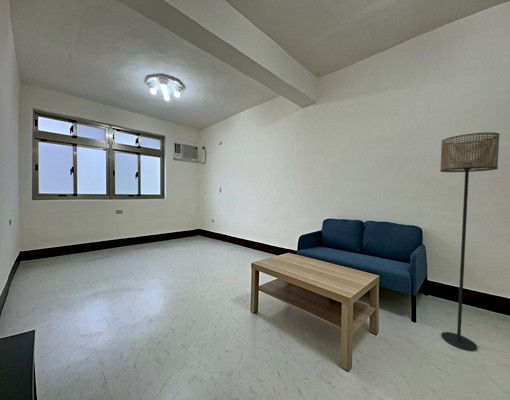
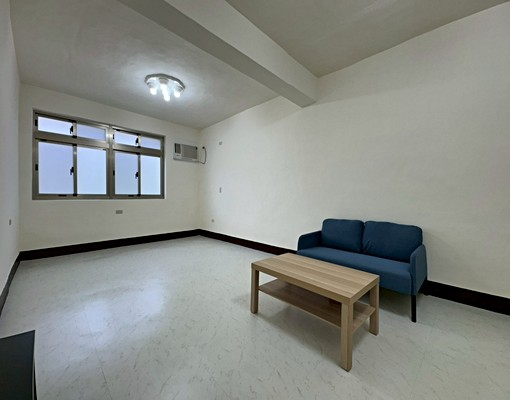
- floor lamp (463, 241)
